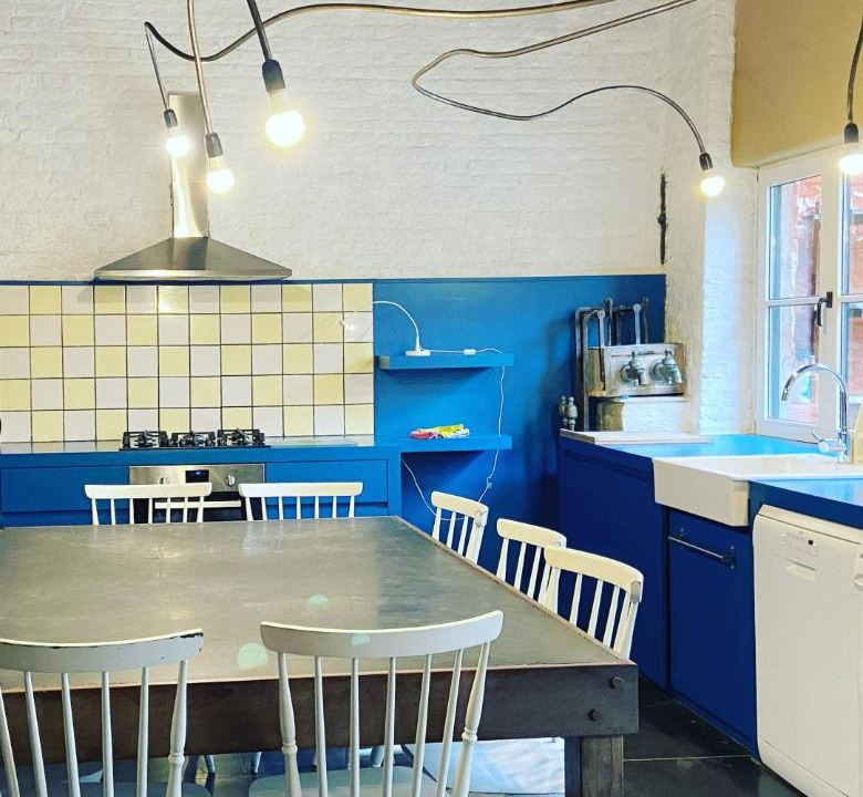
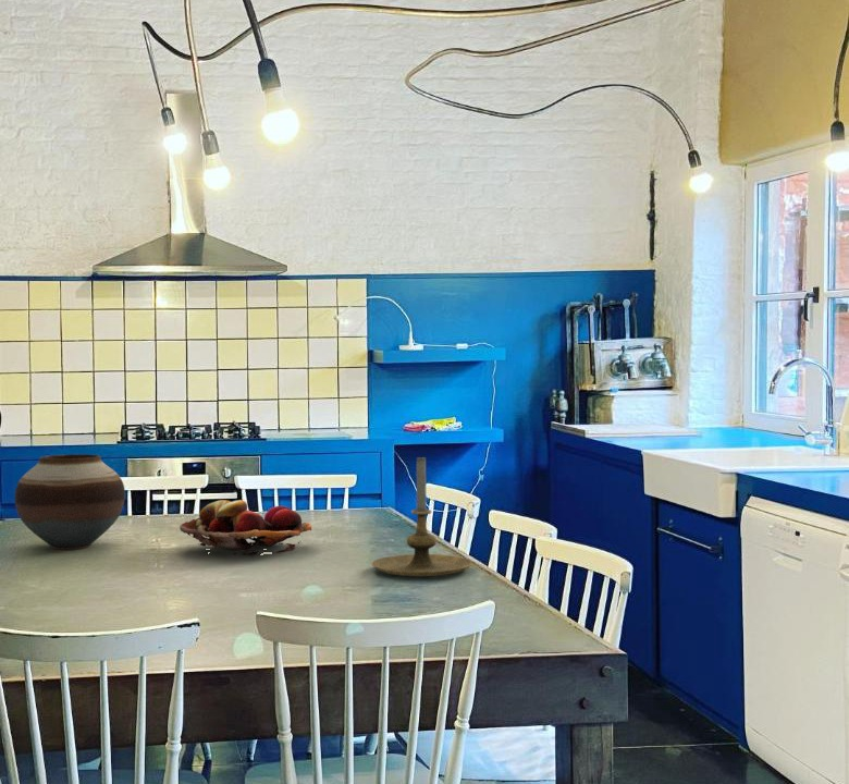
+ candle holder (421, 513)
+ vase (70, 501)
+ fruit basket (244, 524)
